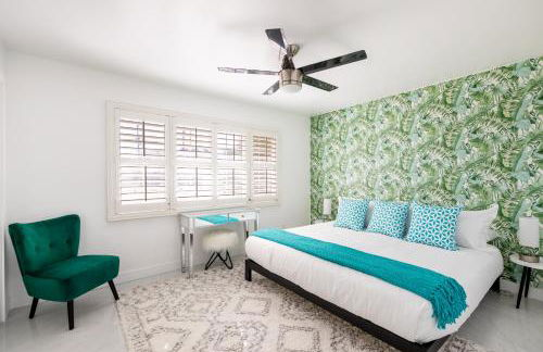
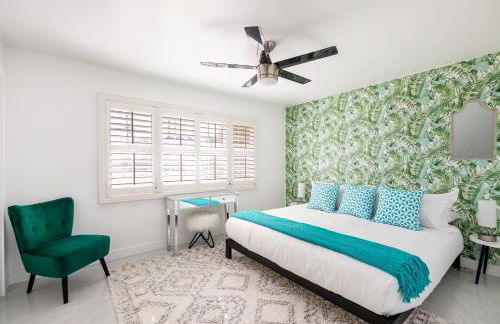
+ home mirror (472, 130)
